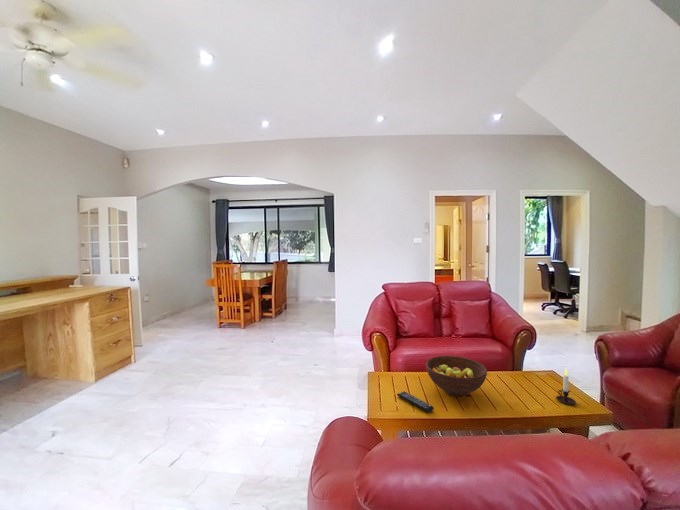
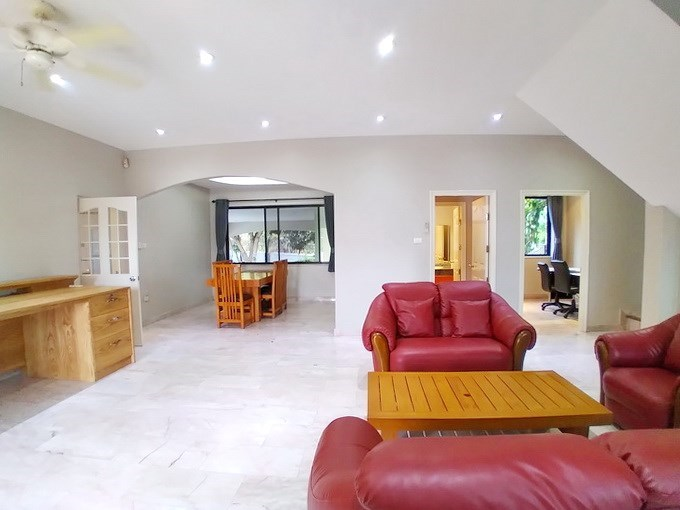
- candle (564, 383)
- remote control (414, 401)
- fruit bowl (455, 378)
